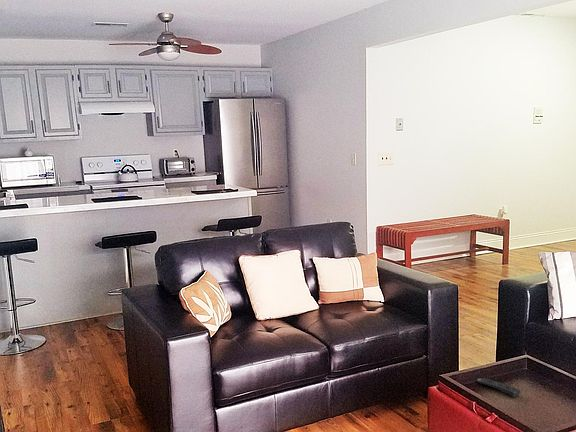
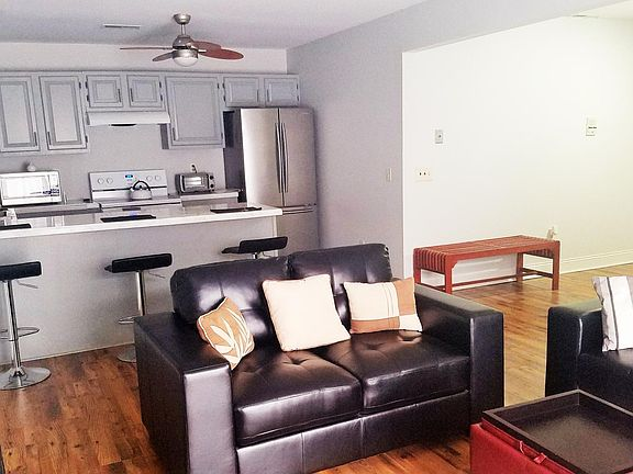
- remote control (497, 386)
